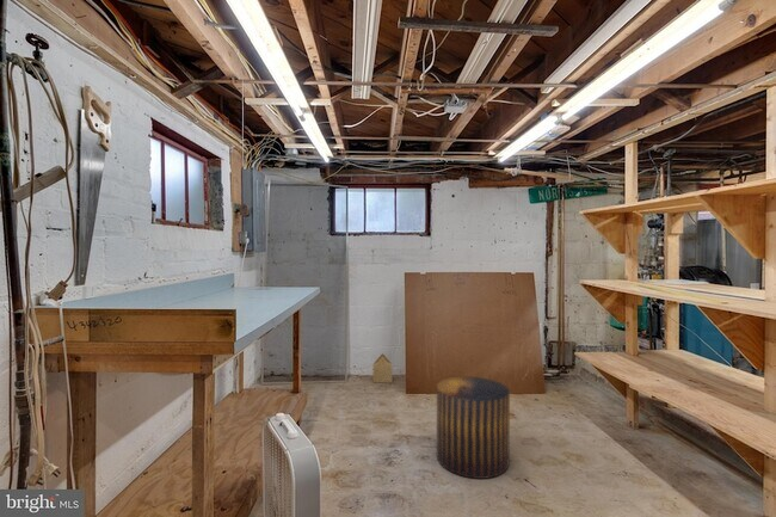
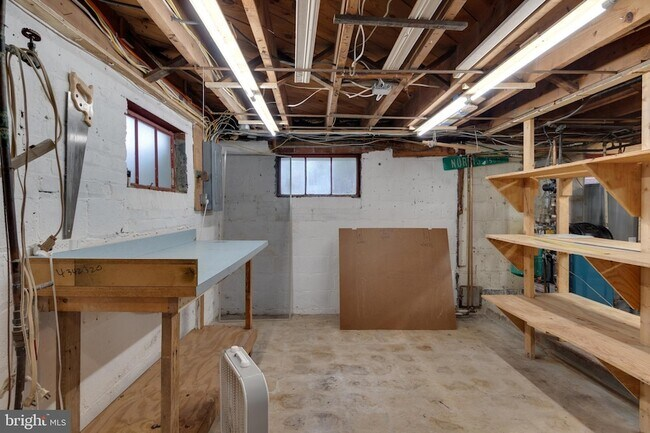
- cardboard box (382, 367)
- stool (472, 423)
